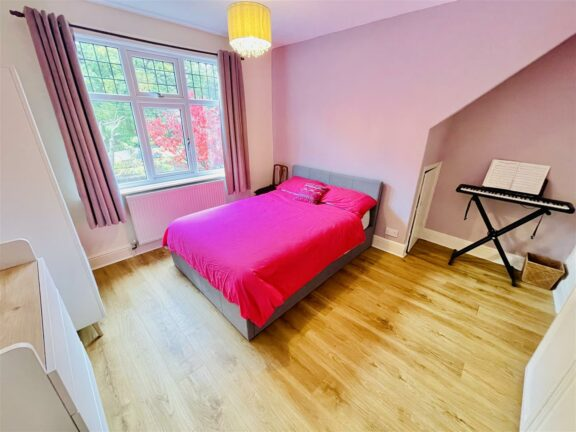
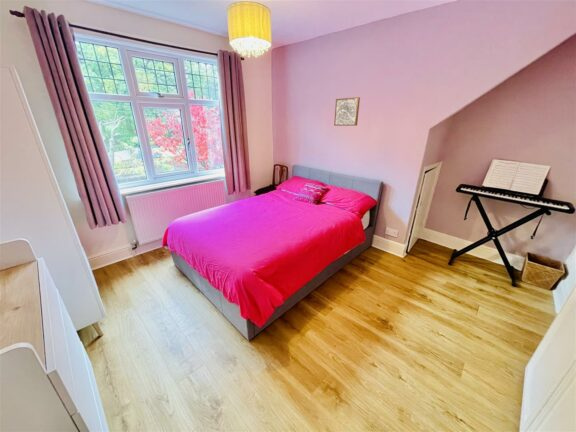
+ wall art (346, 112)
